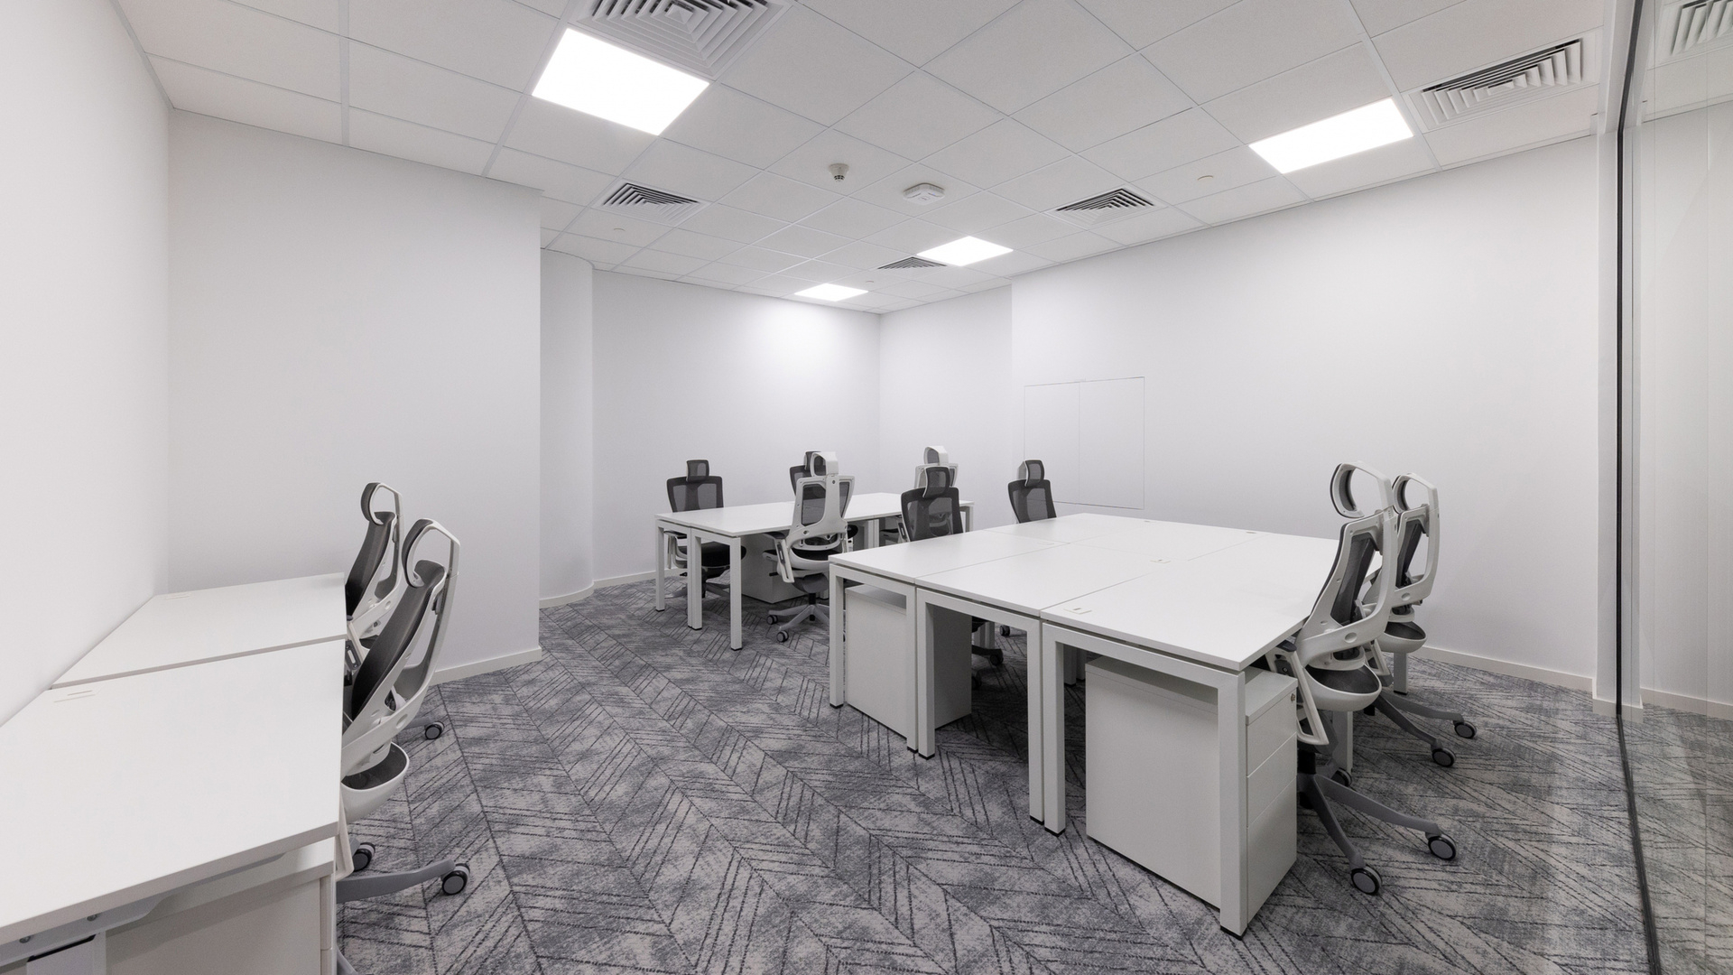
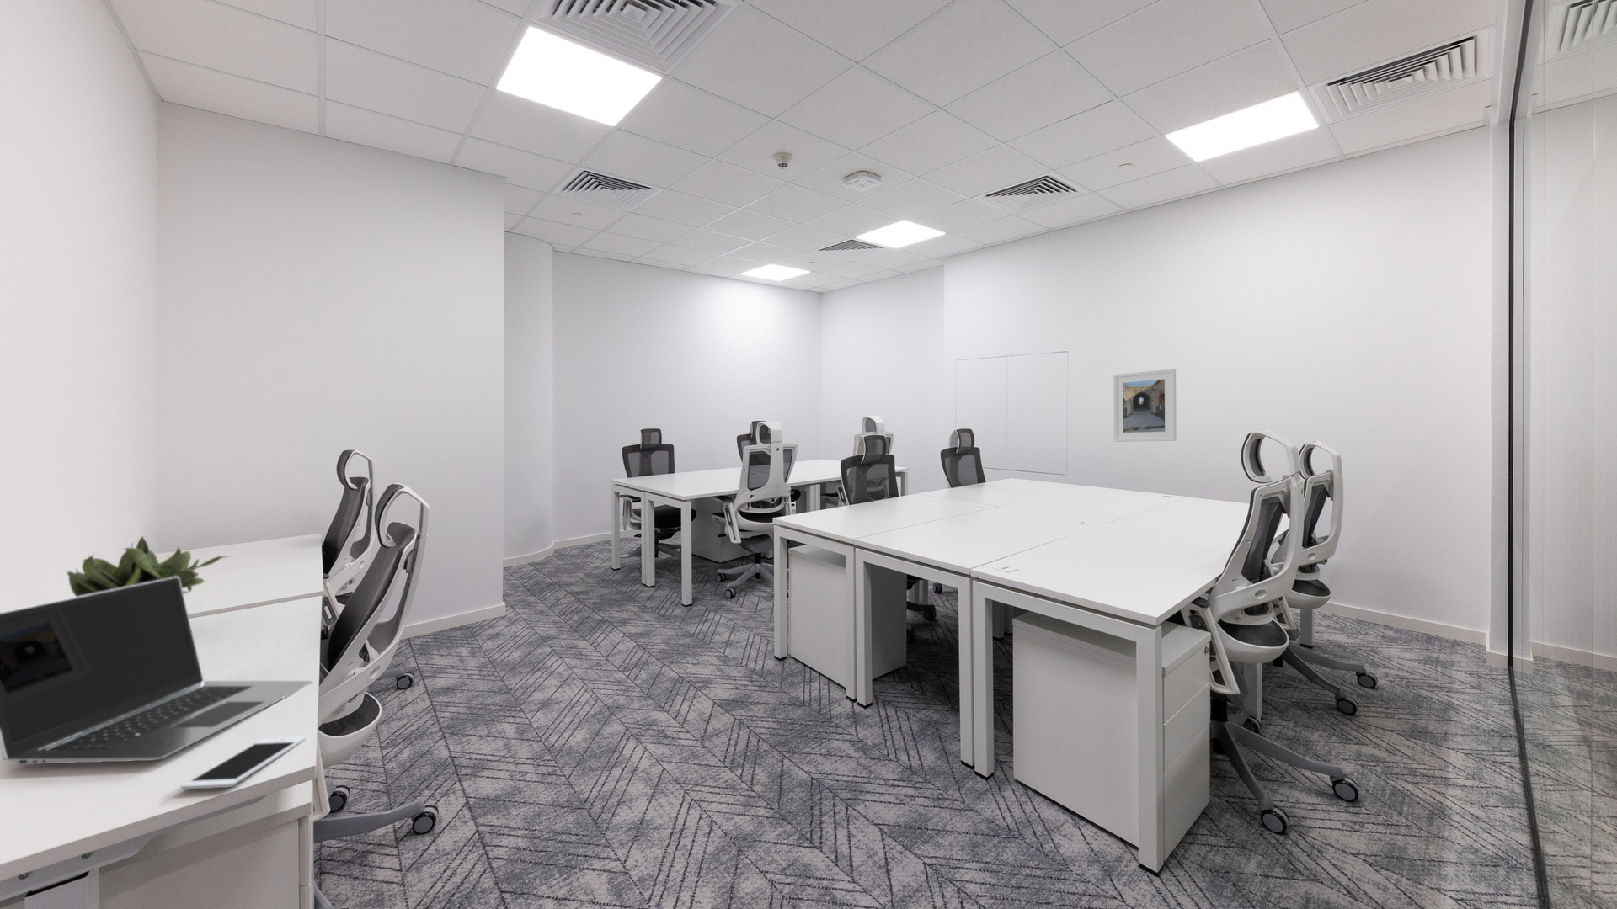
+ laptop (169, 656)
+ cell phone (248, 761)
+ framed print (1143, 406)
+ potted plant (152, 580)
